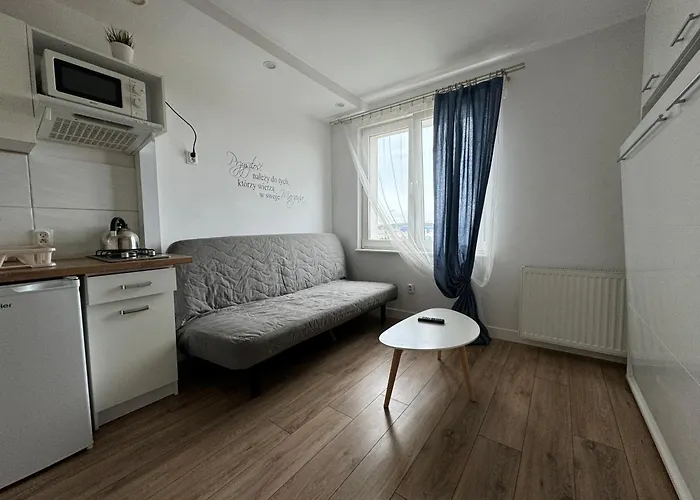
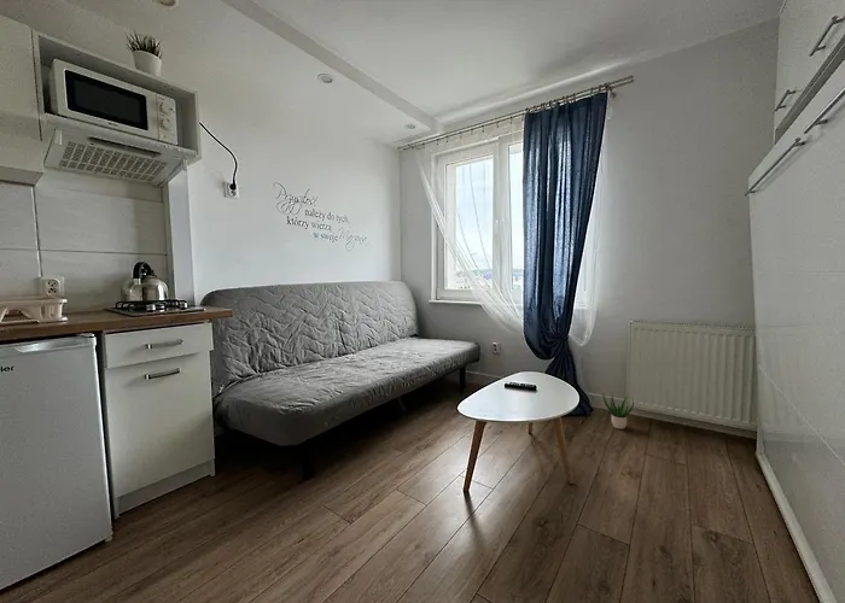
+ potted plant (618, 408)
